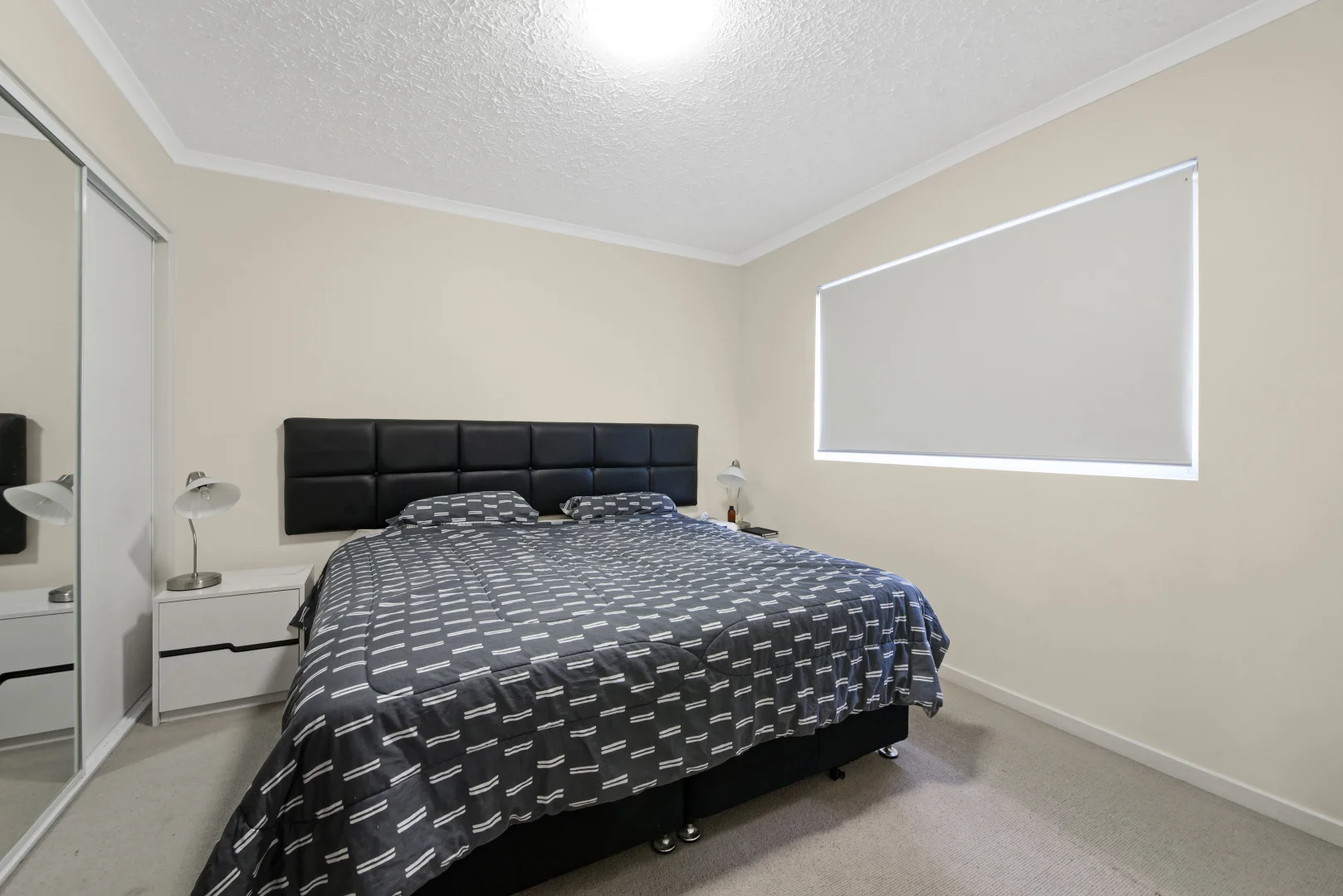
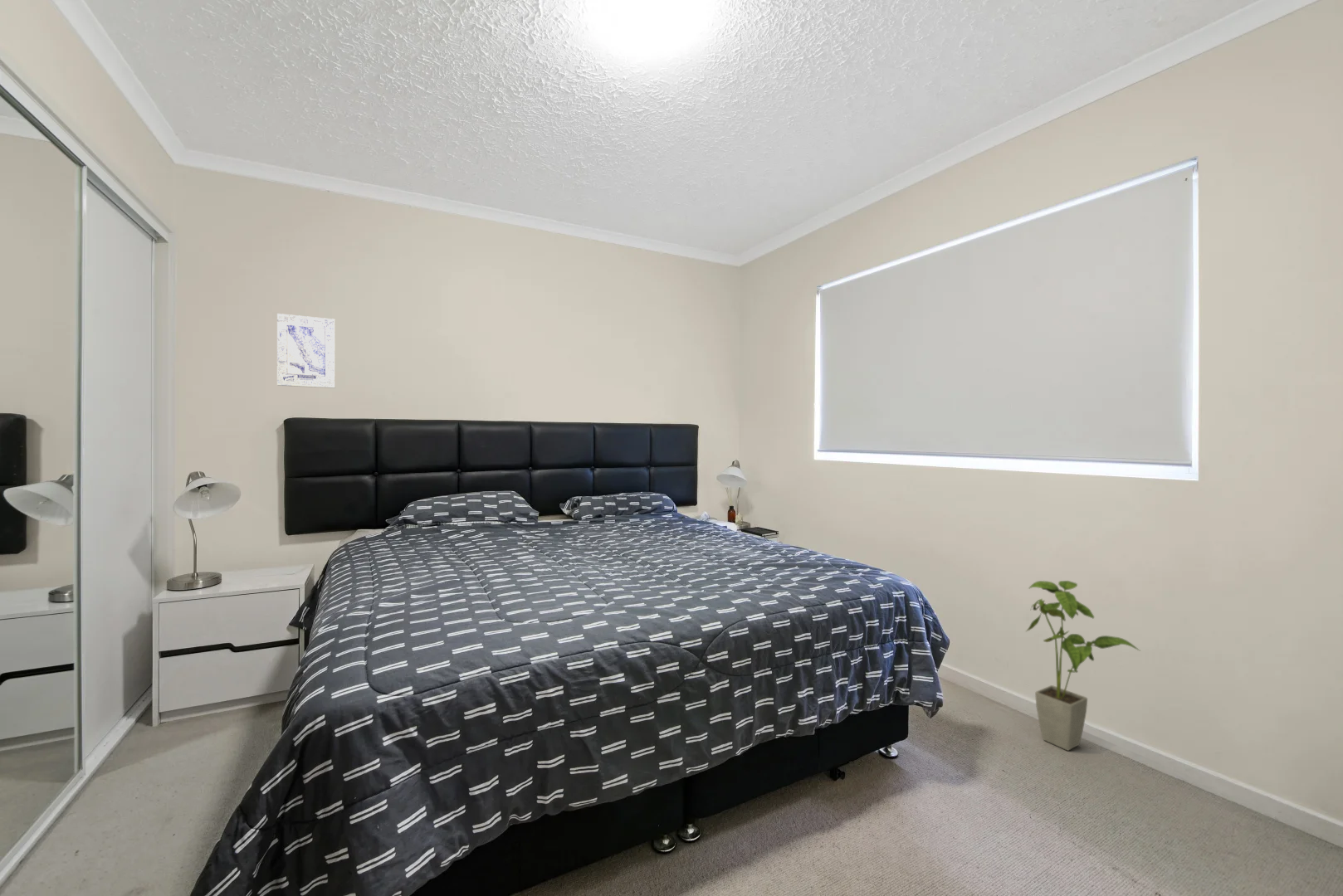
+ house plant (1072, 667)
+ wall art (306, 352)
